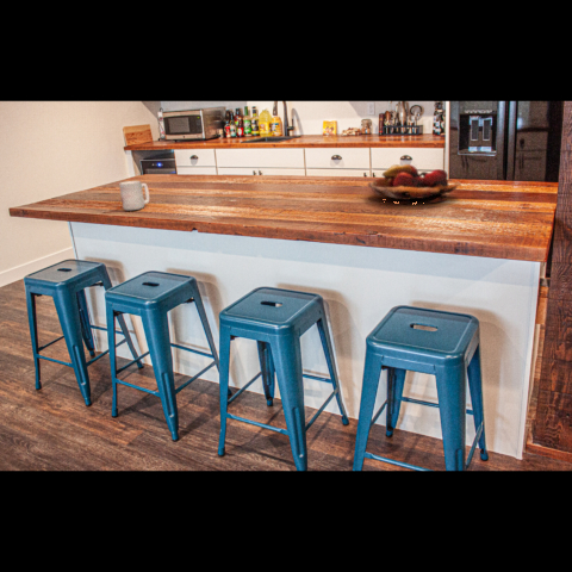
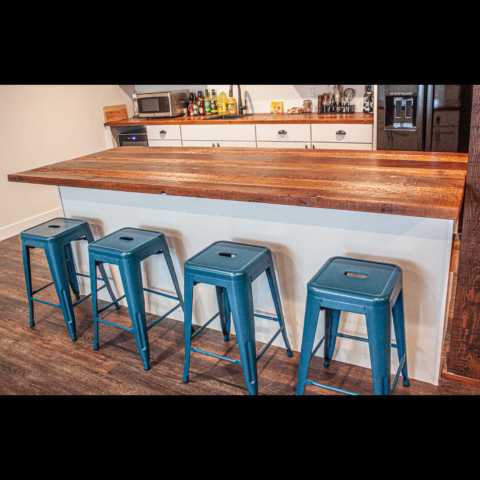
- fruit basket (410, 181)
- mug (133, 194)
